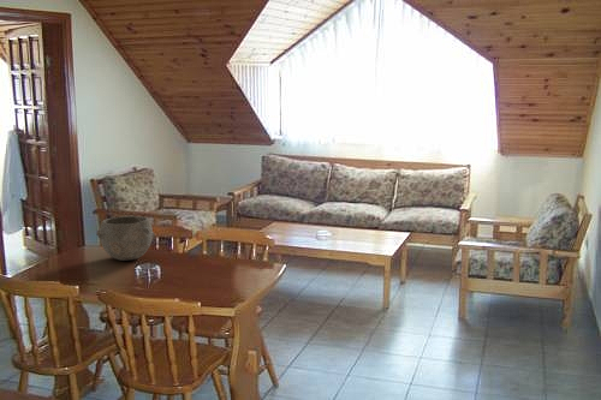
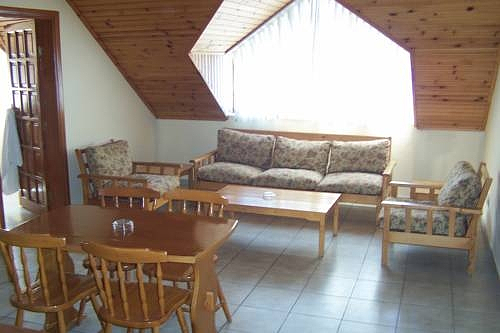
- bowl (126, 238)
